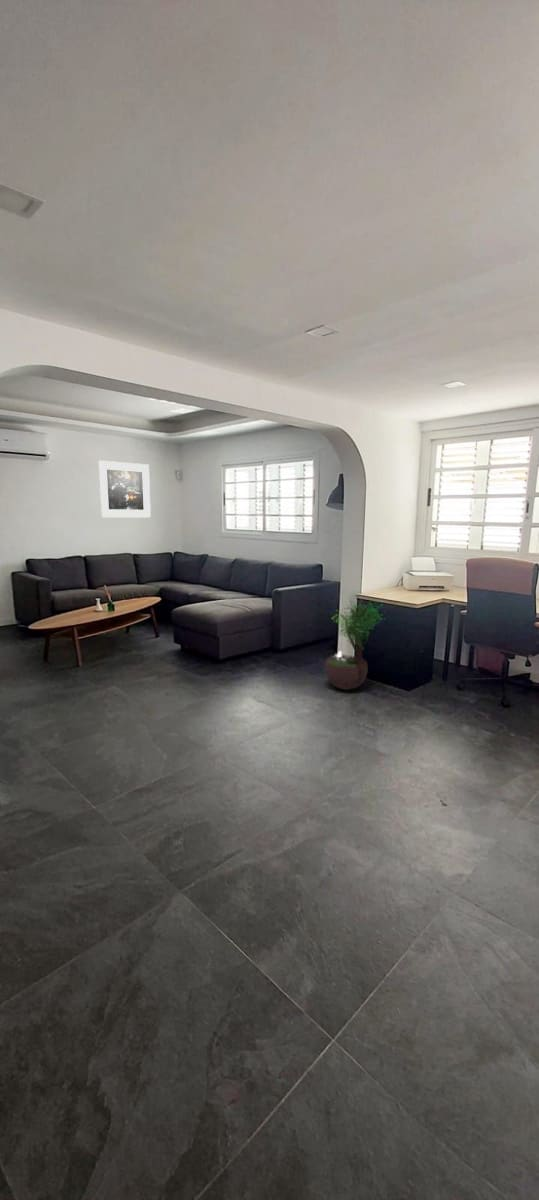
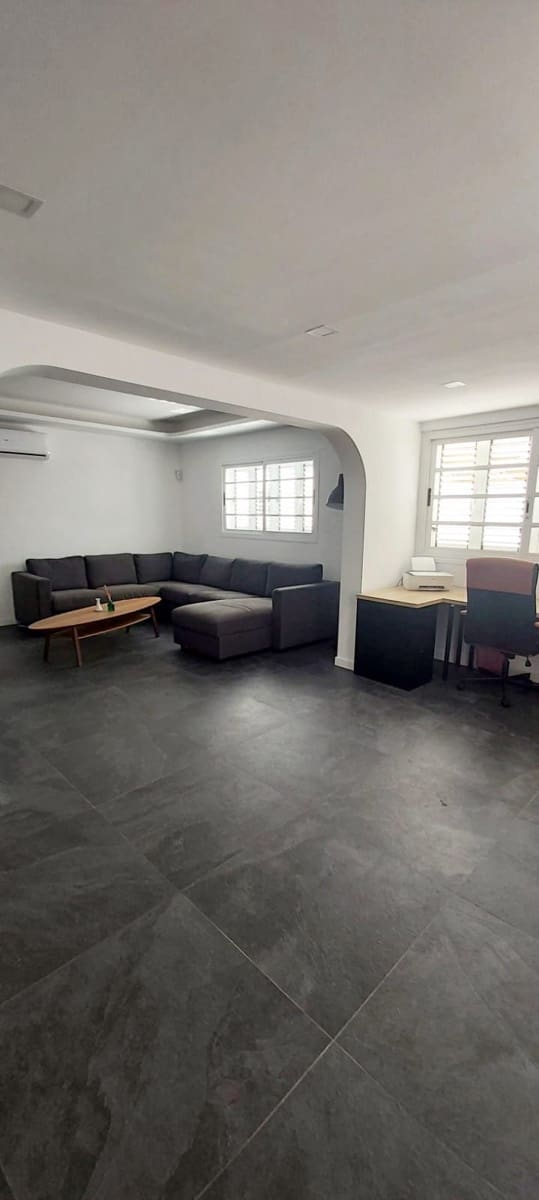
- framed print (125, 490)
- potted tree (352, 643)
